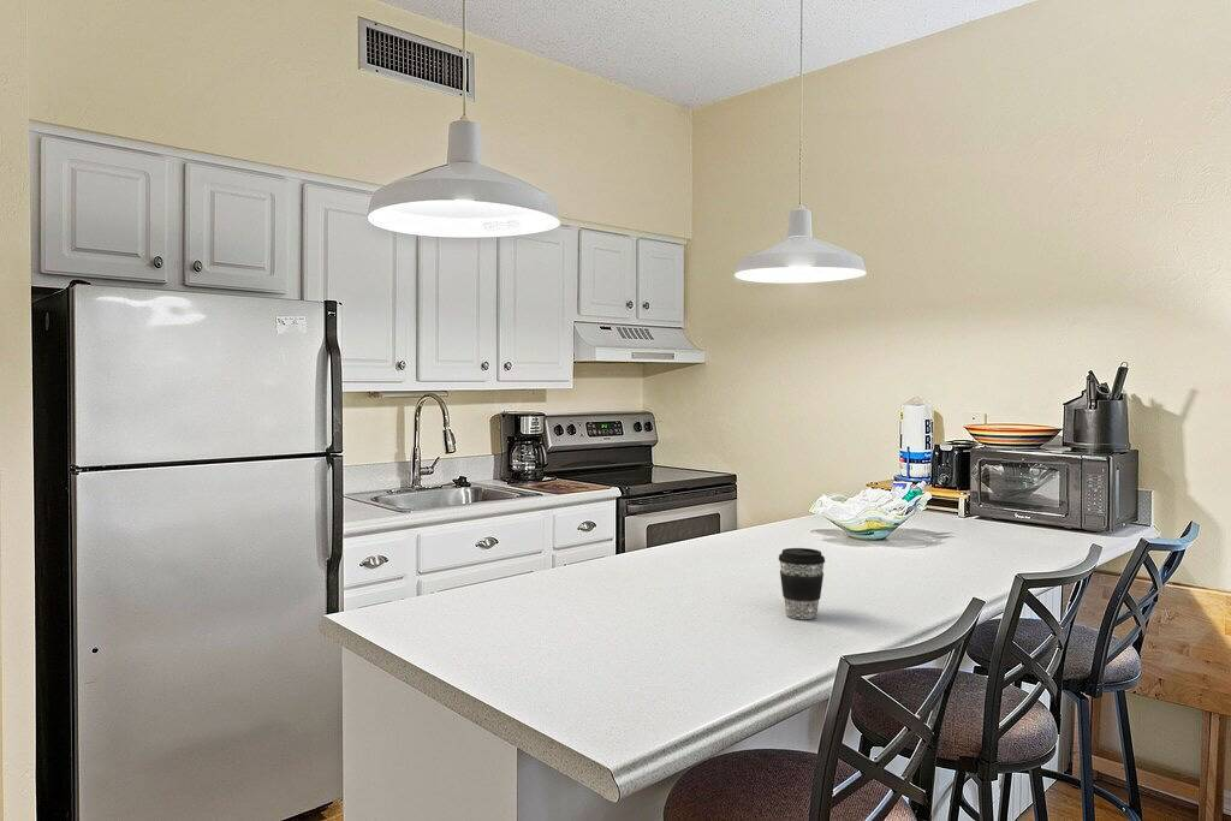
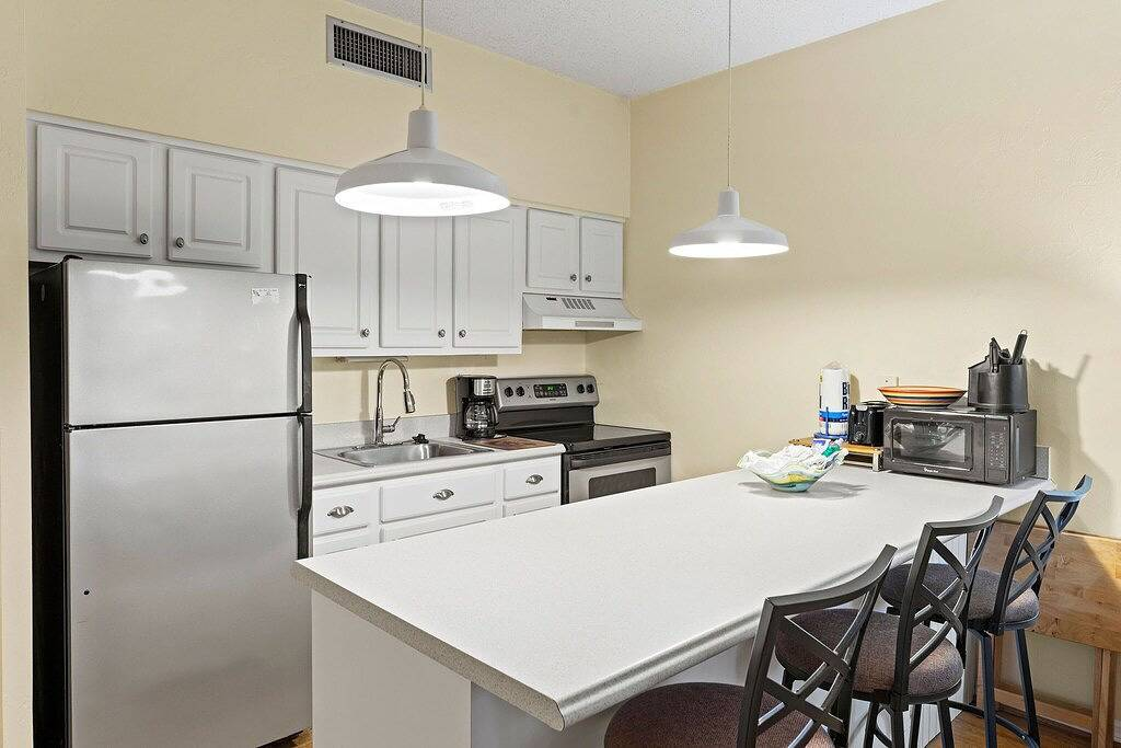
- coffee cup (801, 583)
